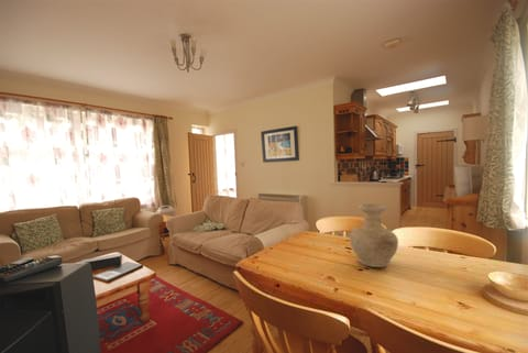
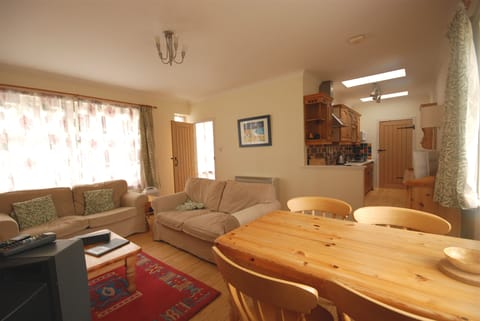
- vase (372, 234)
